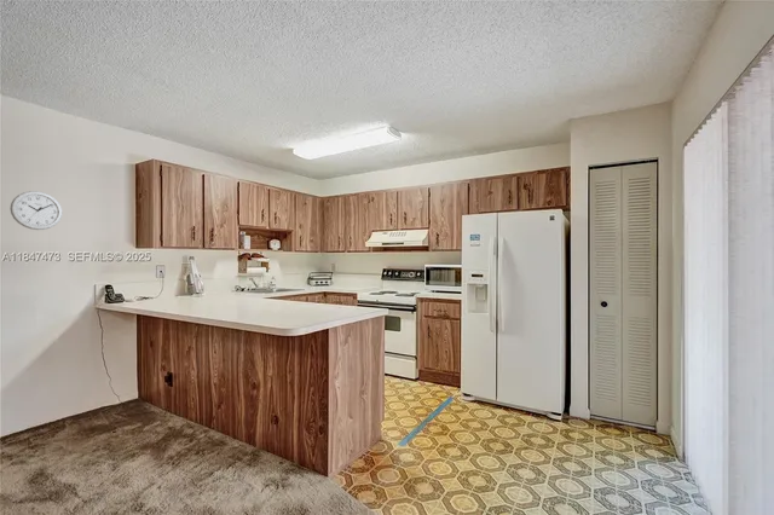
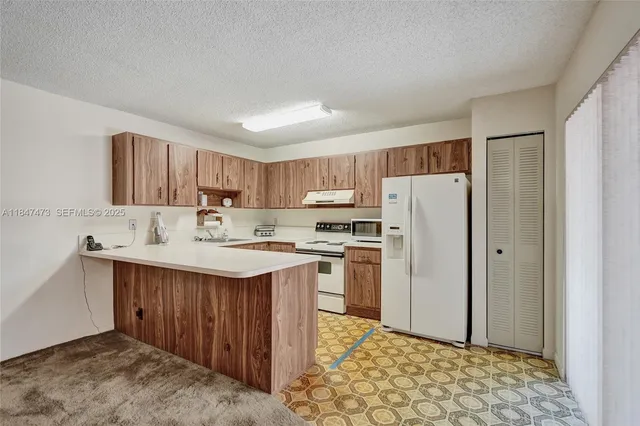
- wall clock (37, 210)
